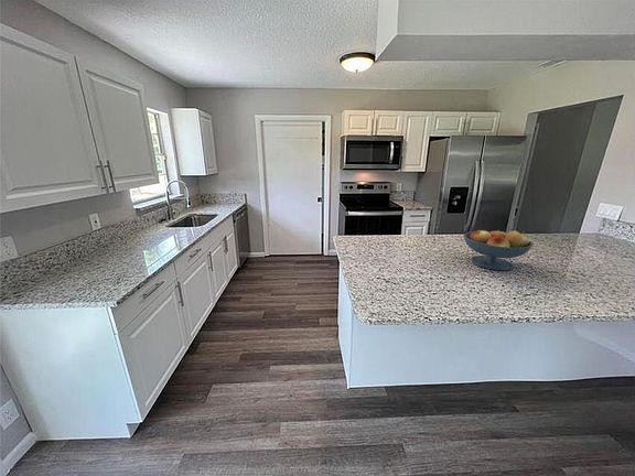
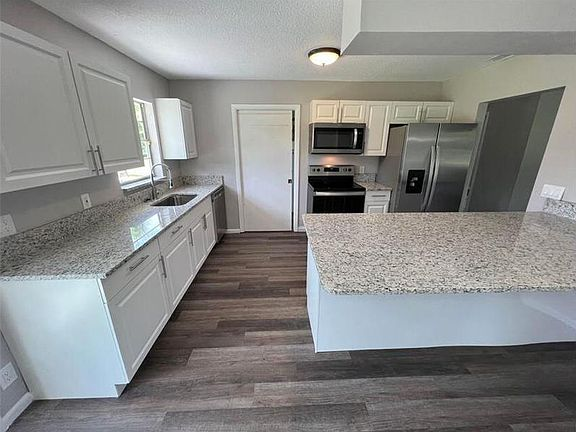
- fruit bowl (494, 247)
